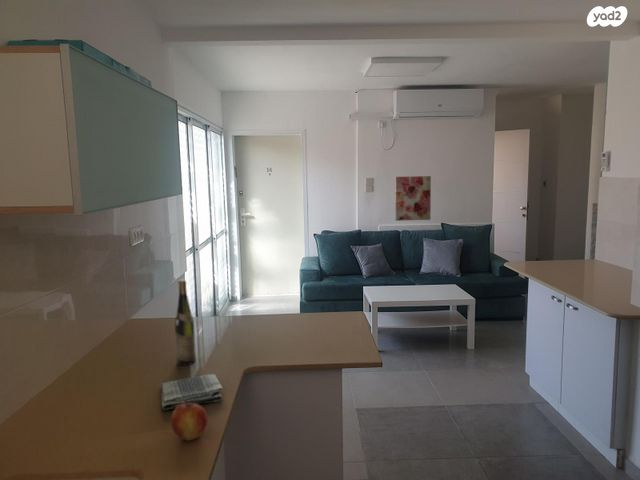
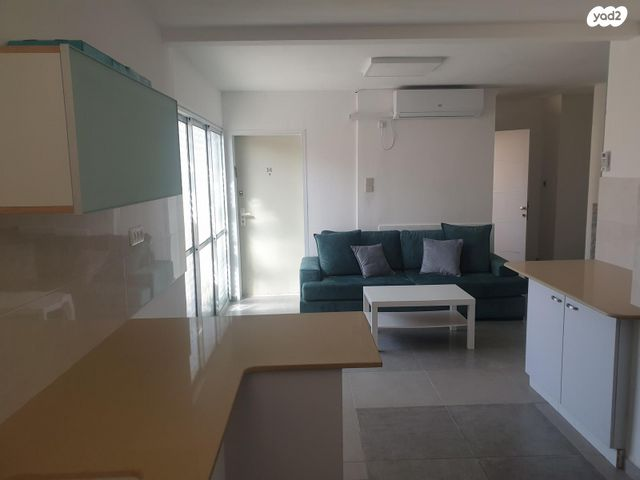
- wall art (413, 198)
- dish towel (191, 389)
- apple (189, 418)
- wine bottle (184, 321)
